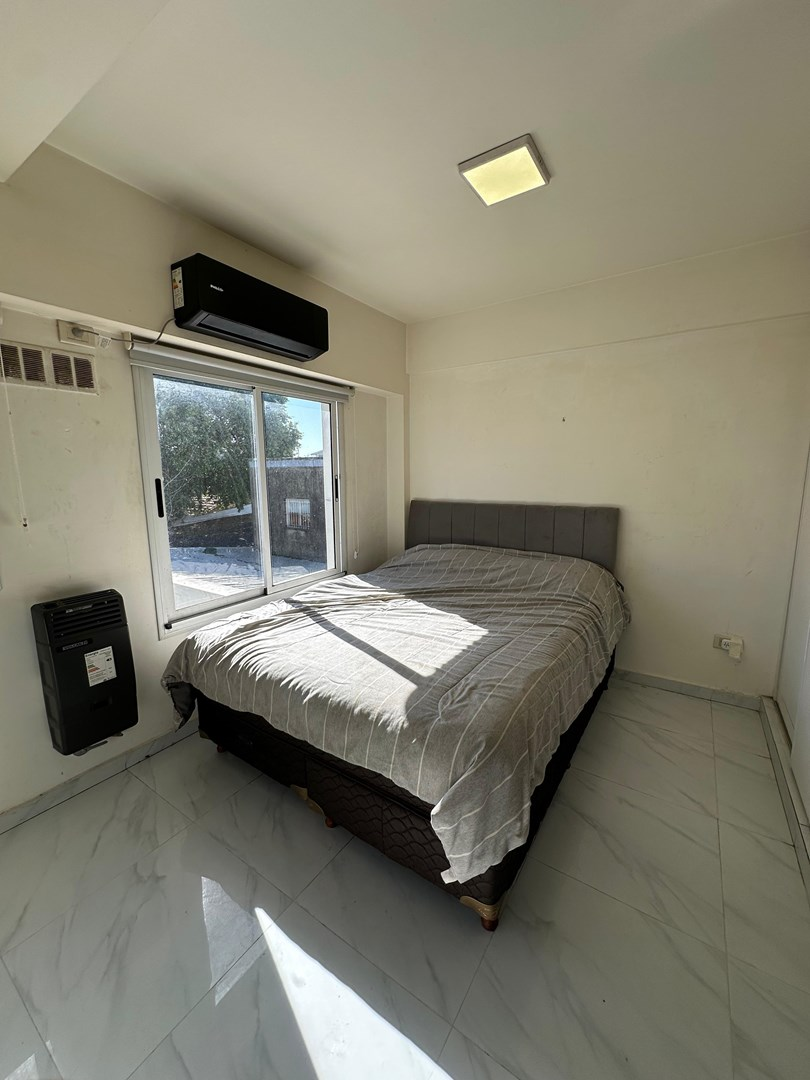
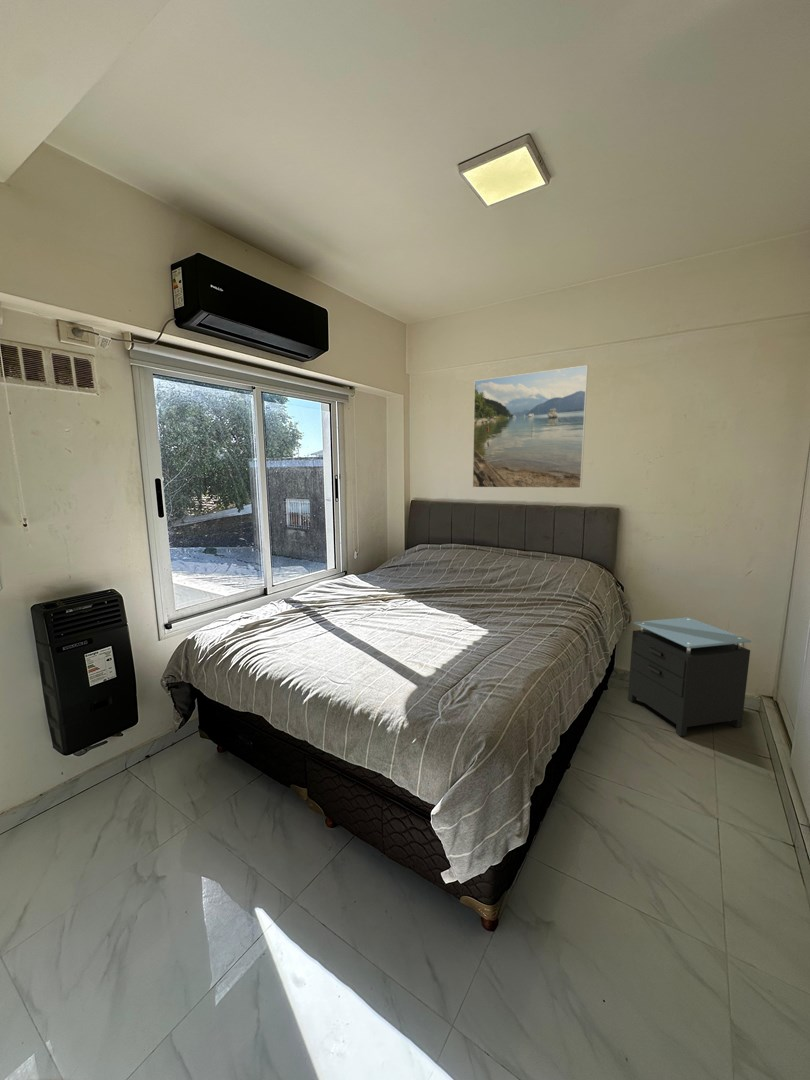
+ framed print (525, 431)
+ nightstand (685, 671)
